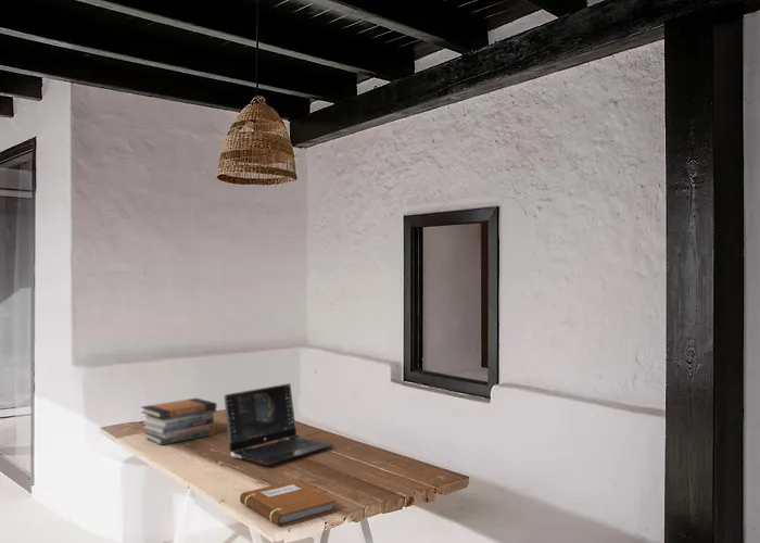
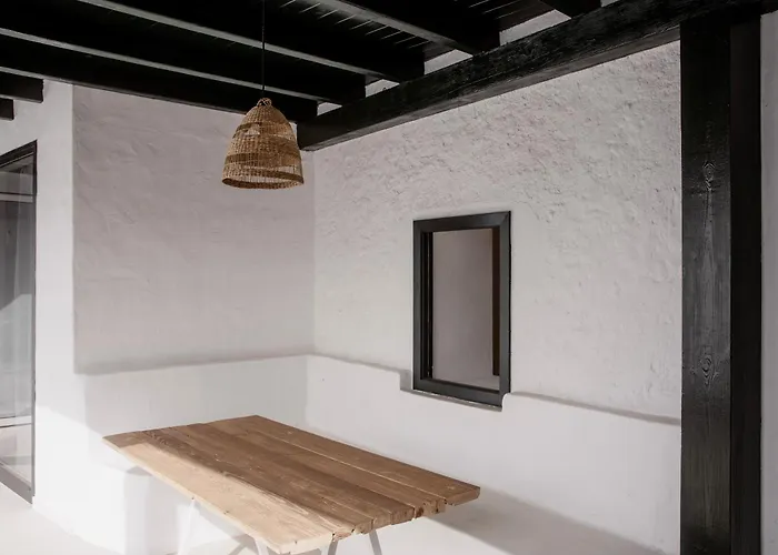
- book stack (179, 420)
- laptop computer (279, 421)
- notebook (286, 501)
